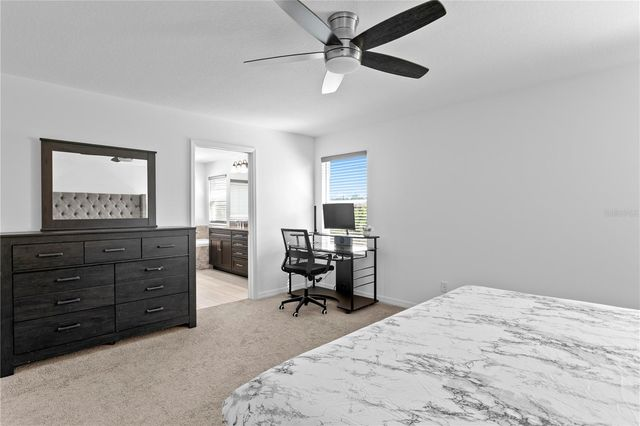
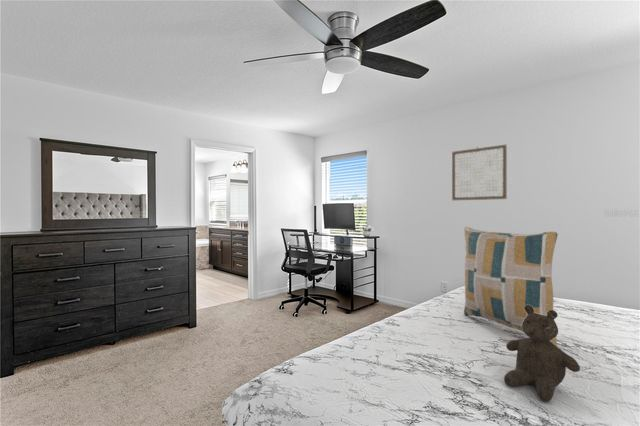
+ pillow (502, 279)
+ wall art (477, 172)
+ teddy bear (535, 348)
